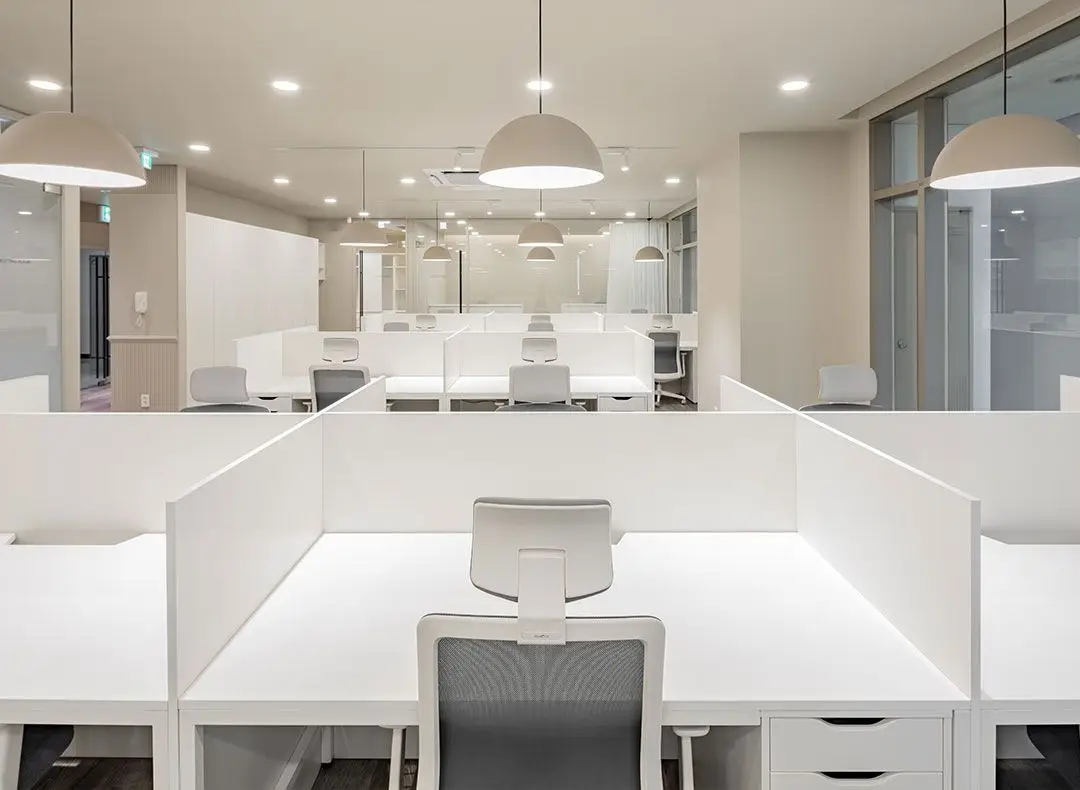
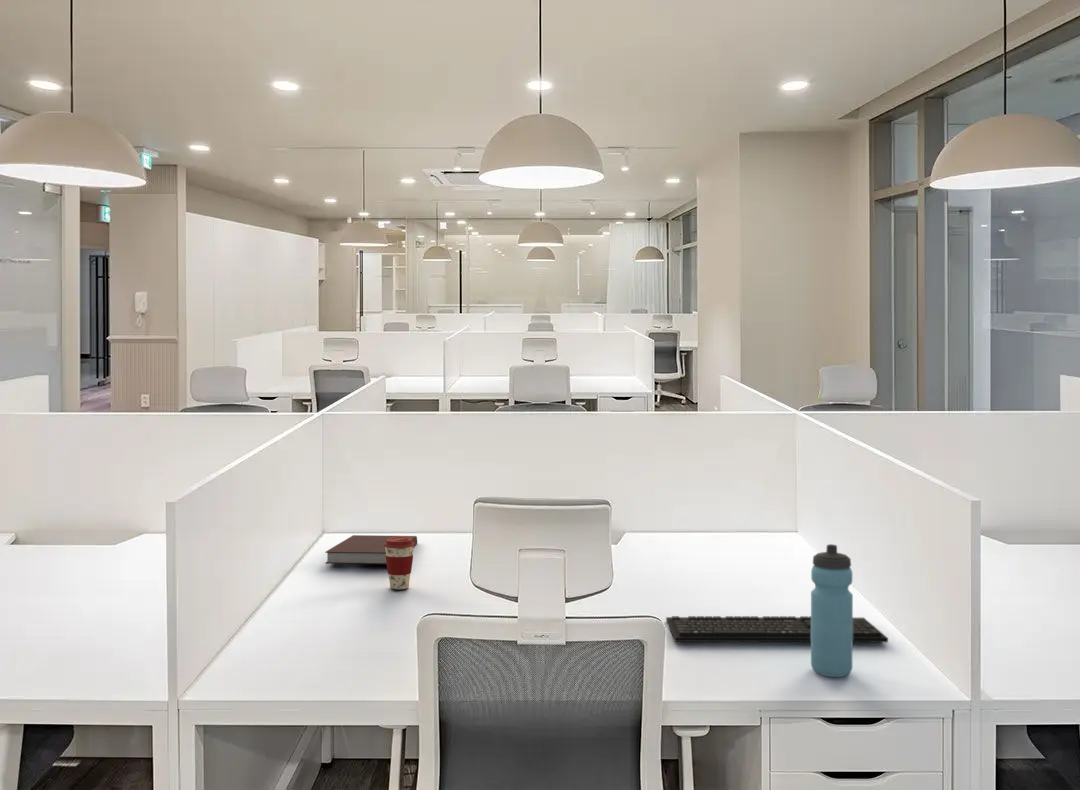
+ notebook (373, 549)
+ keyboard (772, 627)
+ coffee cup (399, 563)
+ water bottle (831, 608)
